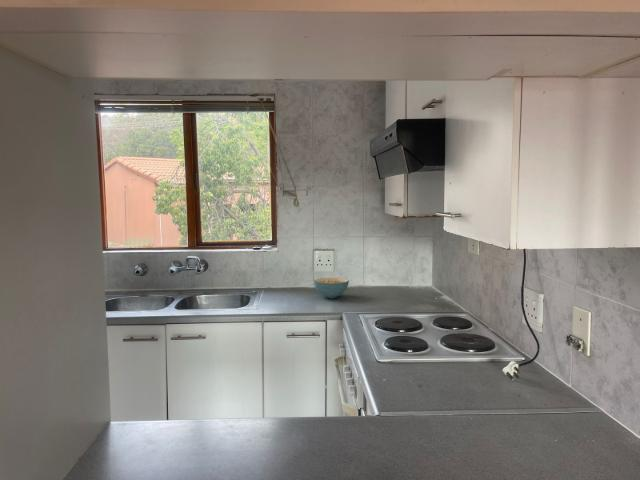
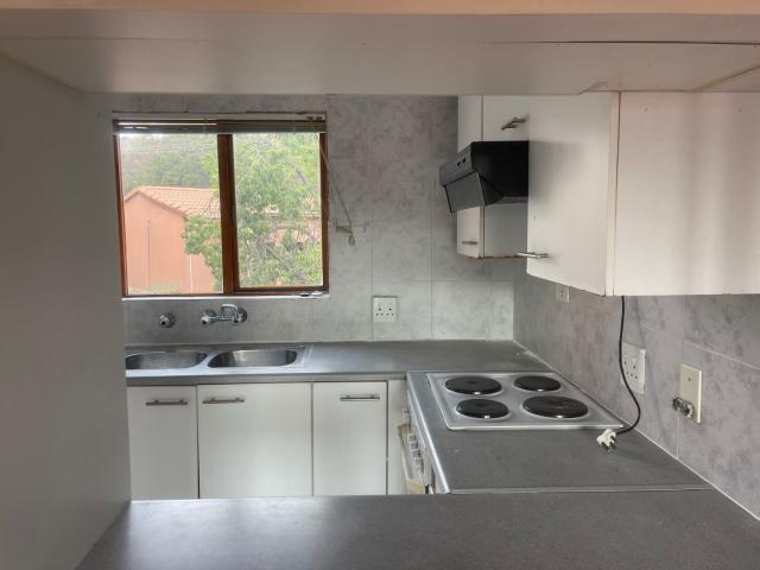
- cereal bowl (331, 288)
